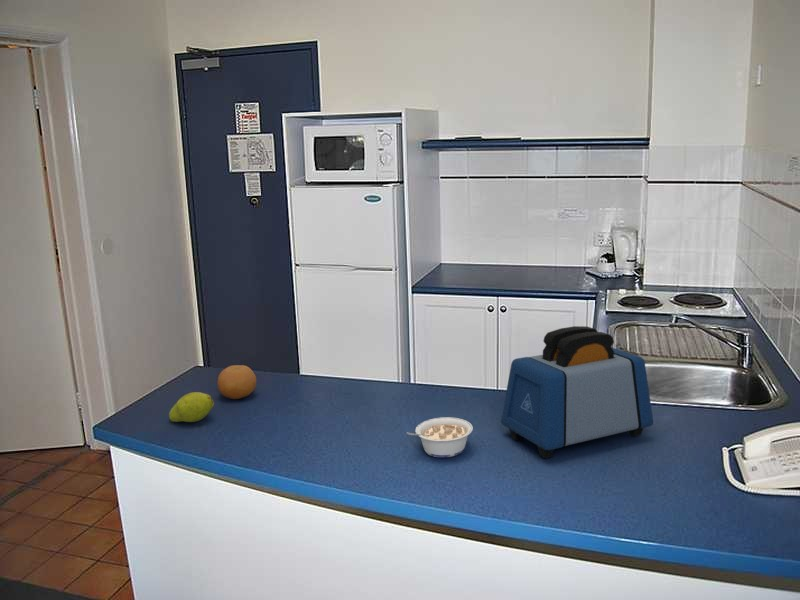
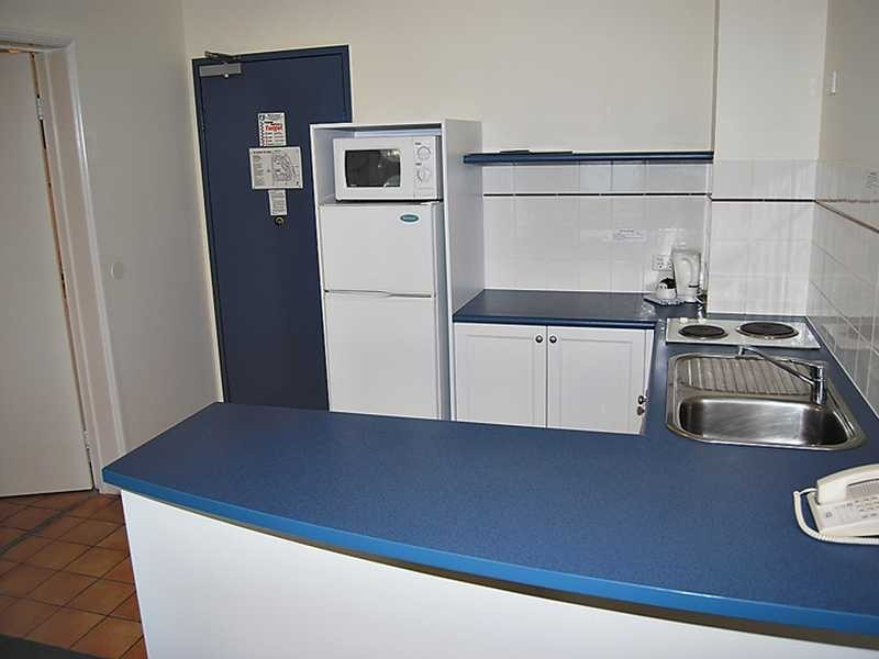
- fruit (188, 406)
- fruit (236, 381)
- legume (443, 437)
- toaster (577, 384)
